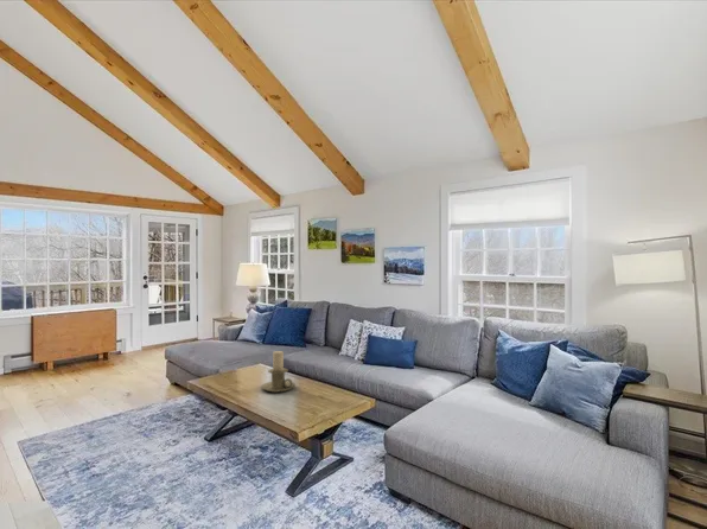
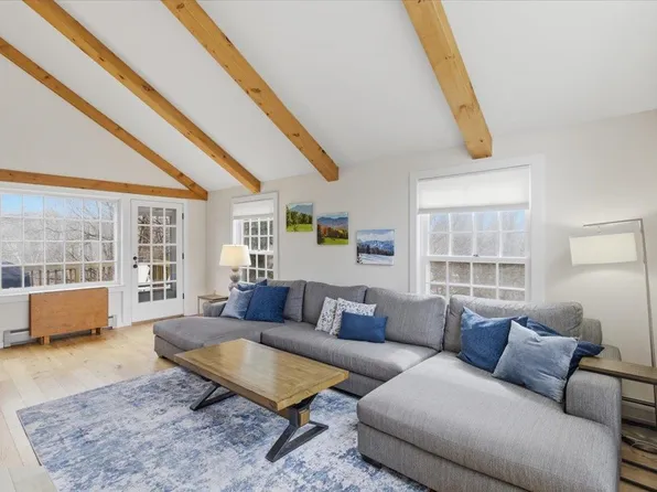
- candle holder (278, 369)
